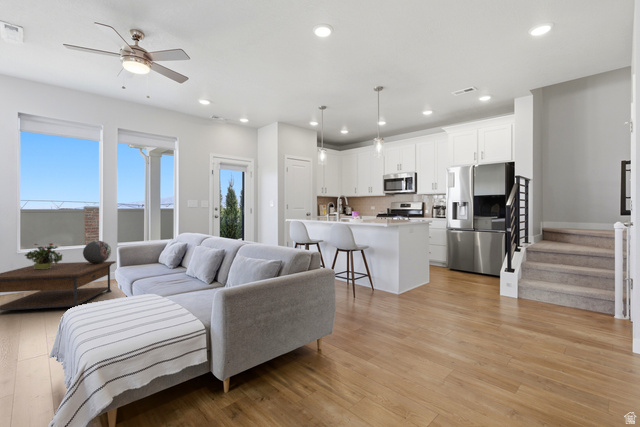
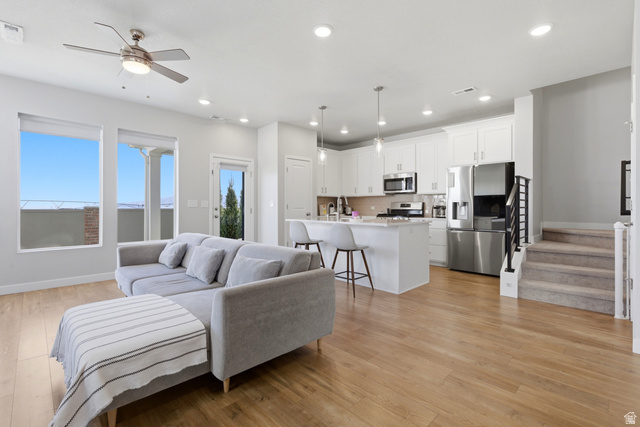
- decorative sphere (96, 252)
- coffee table (57, 285)
- potted plant (44, 255)
